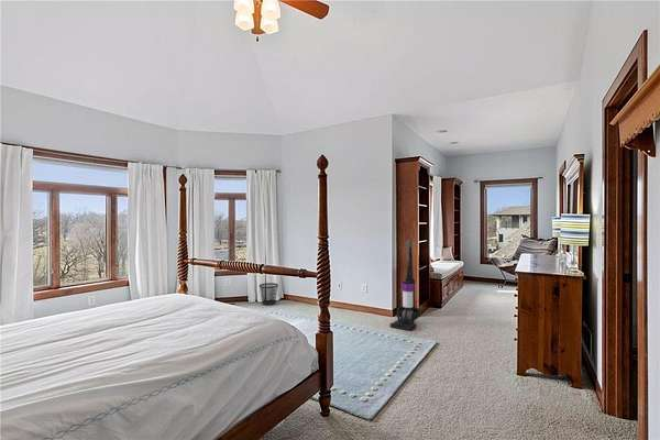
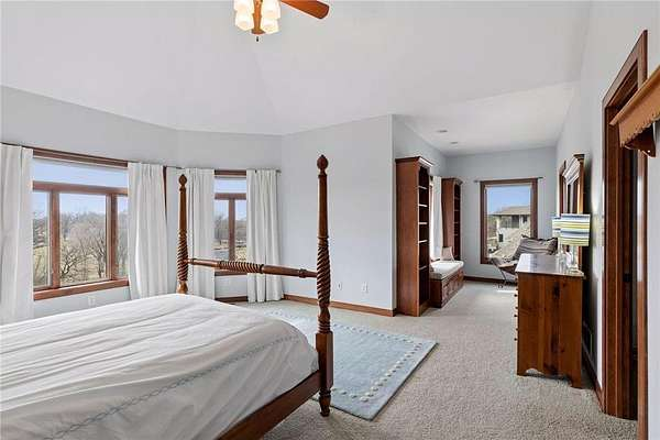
- wastebasket (268, 294)
- vacuum cleaner (406, 282)
